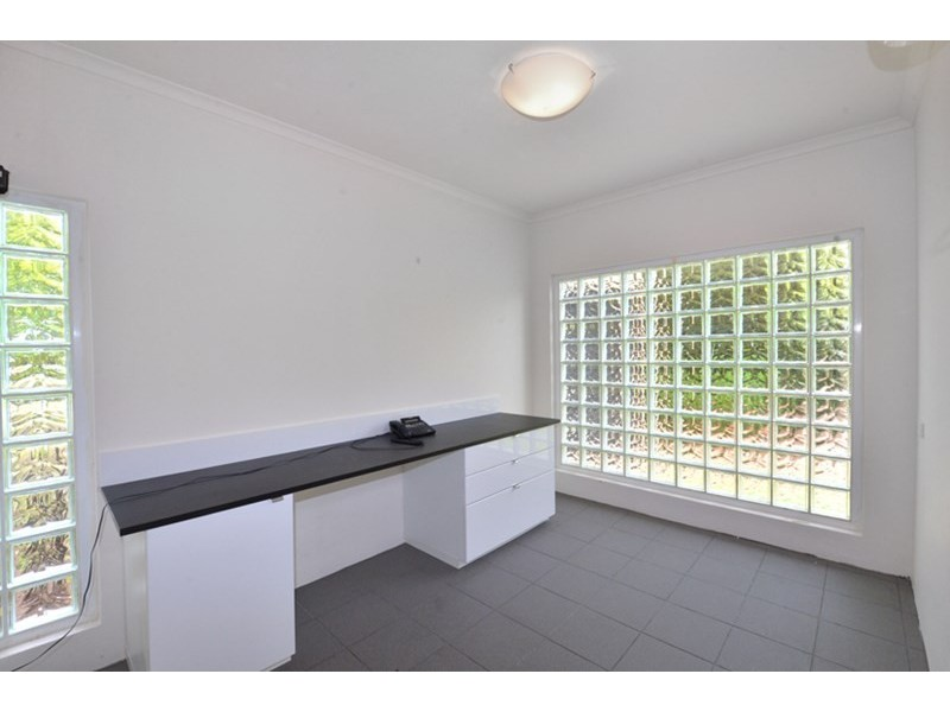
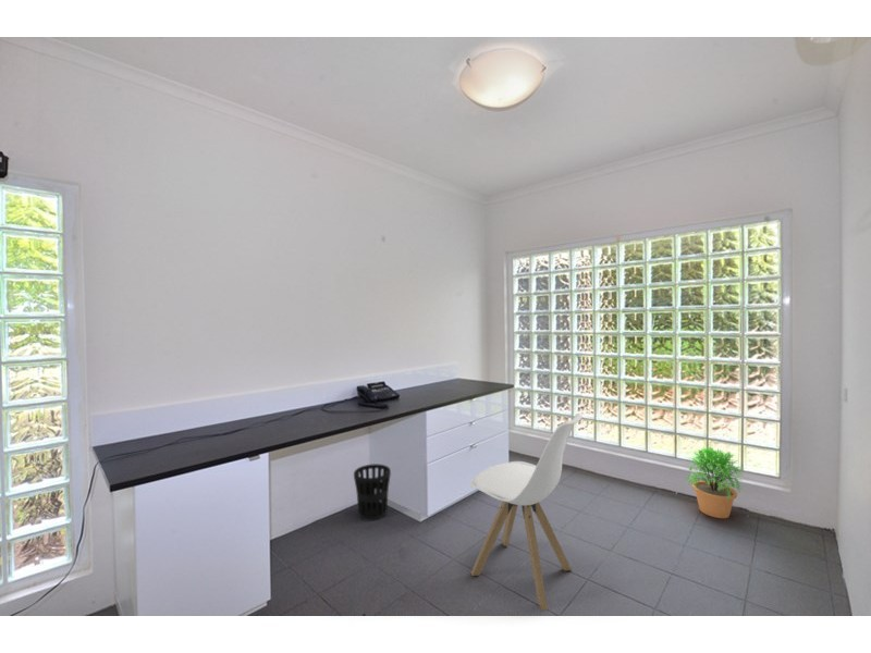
+ potted plant (713, 478)
+ bar stool (524, 492)
+ wastebasket (372, 492)
